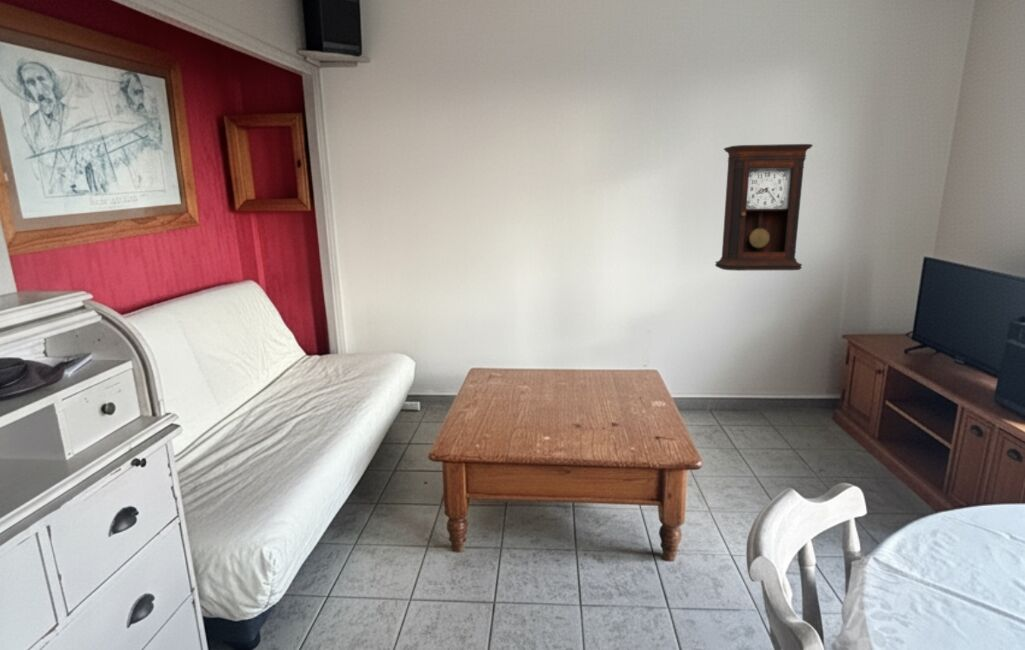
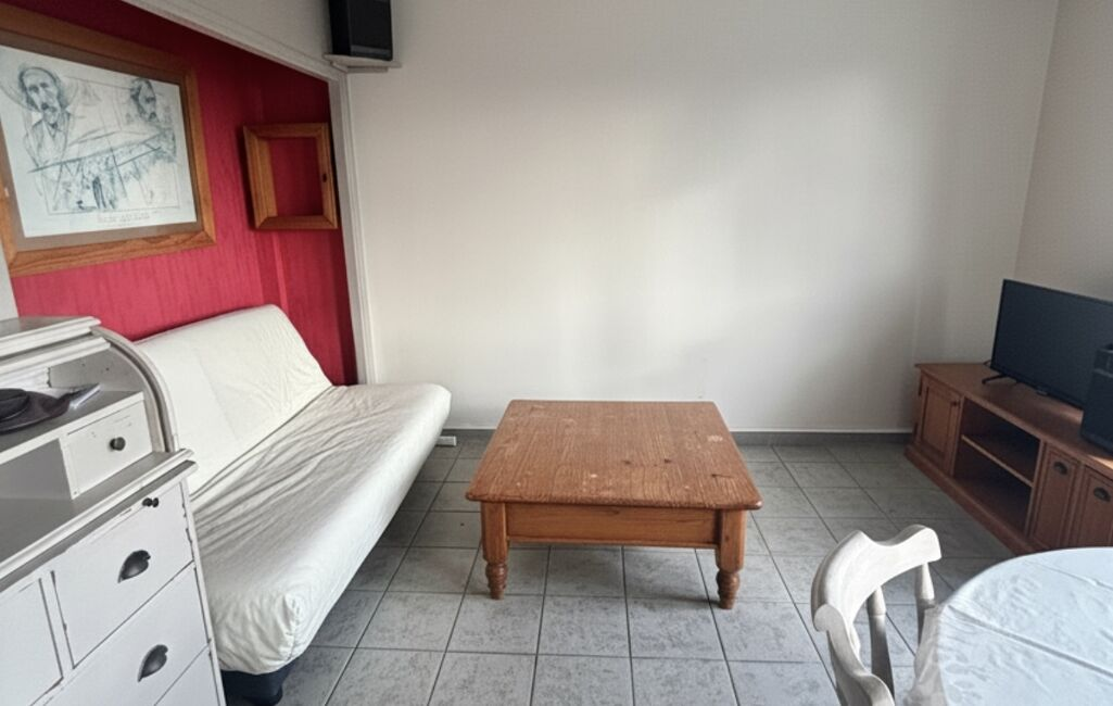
- pendulum clock (763, 208)
